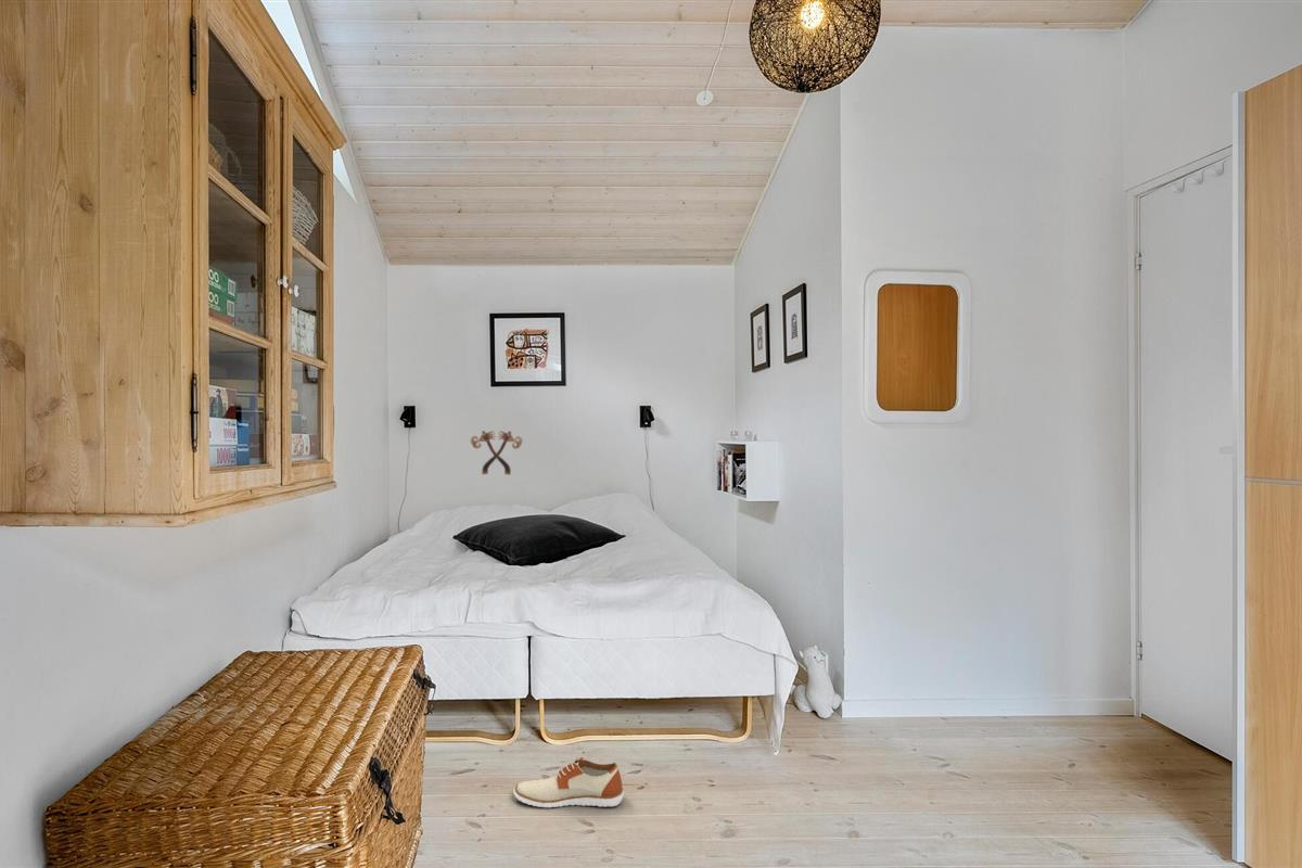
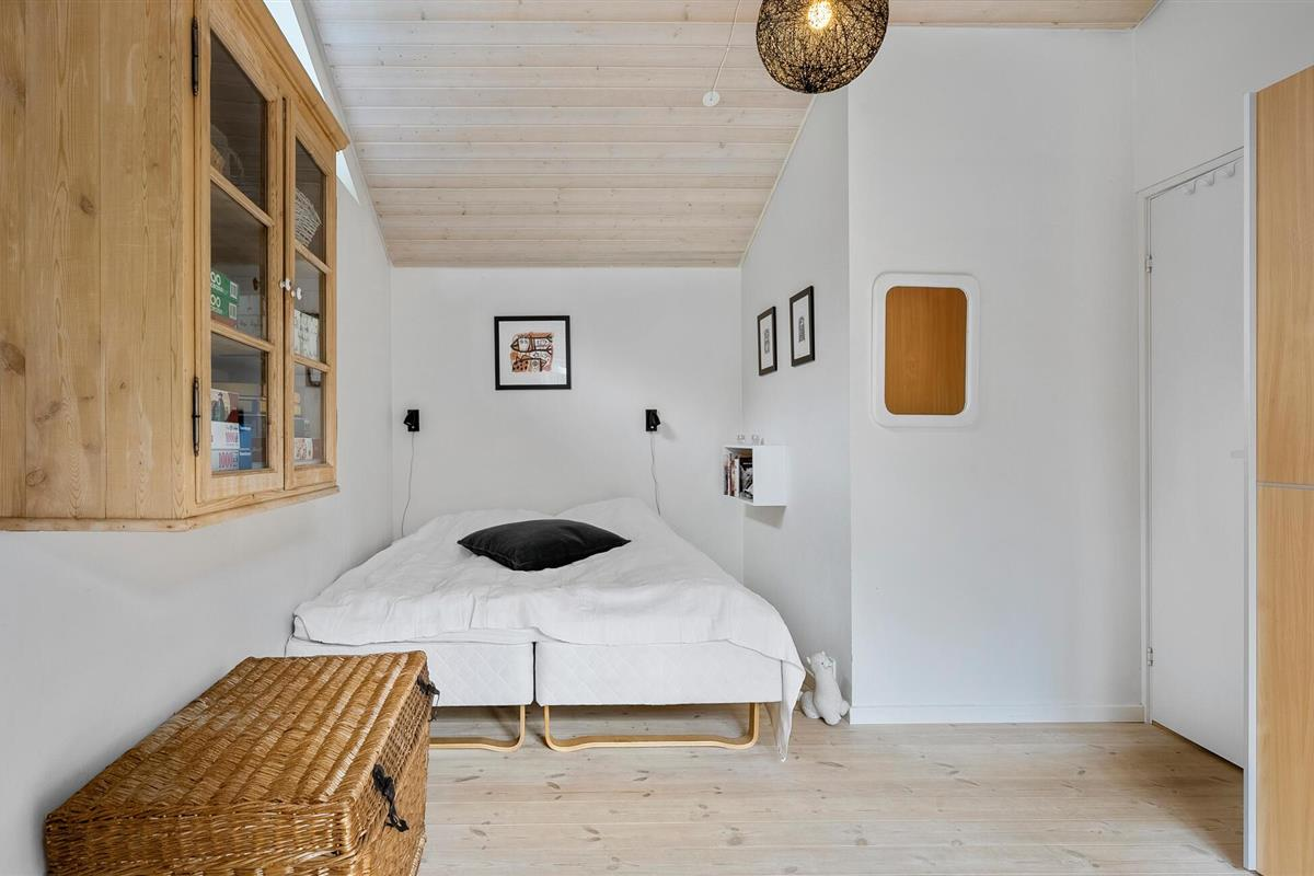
- decorative ornament (497, 452)
- shoe (569, 777)
